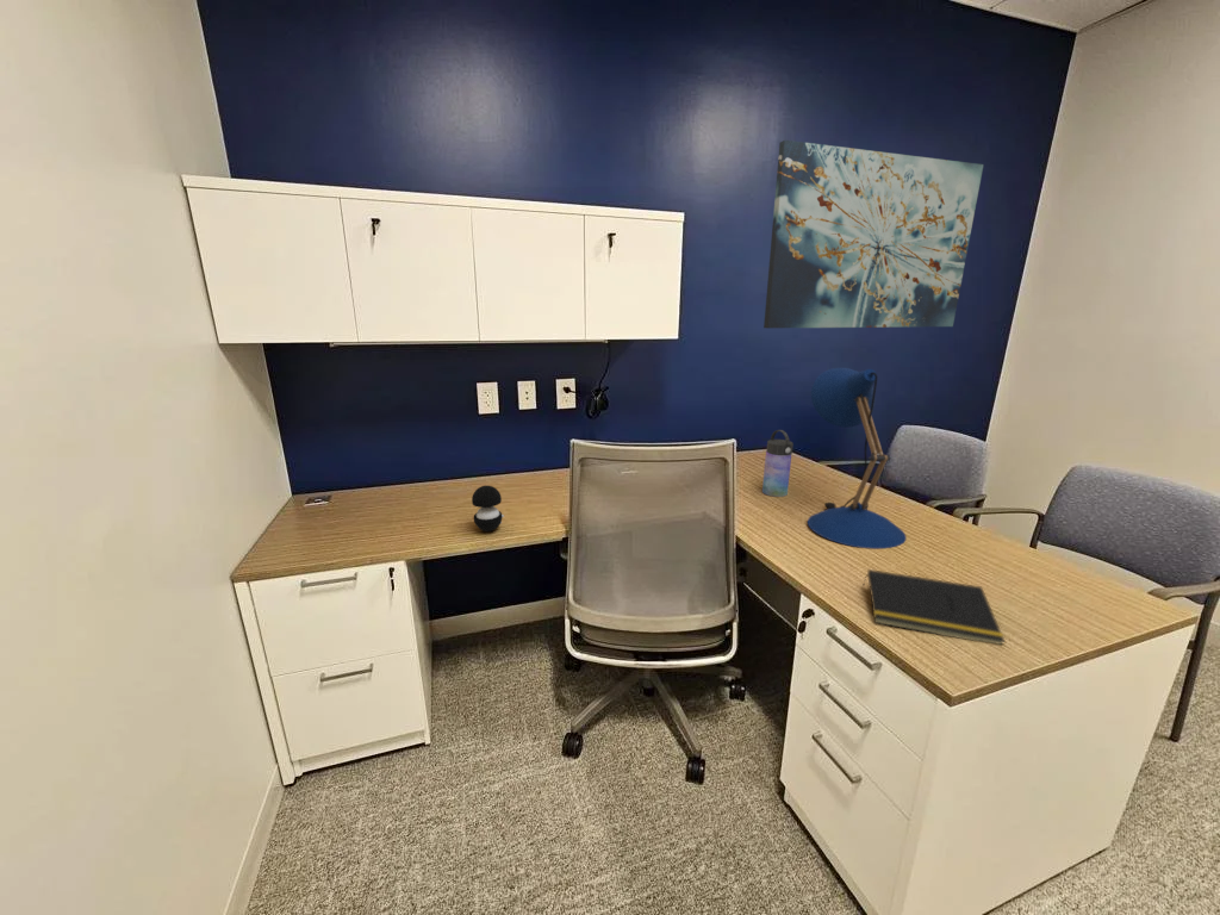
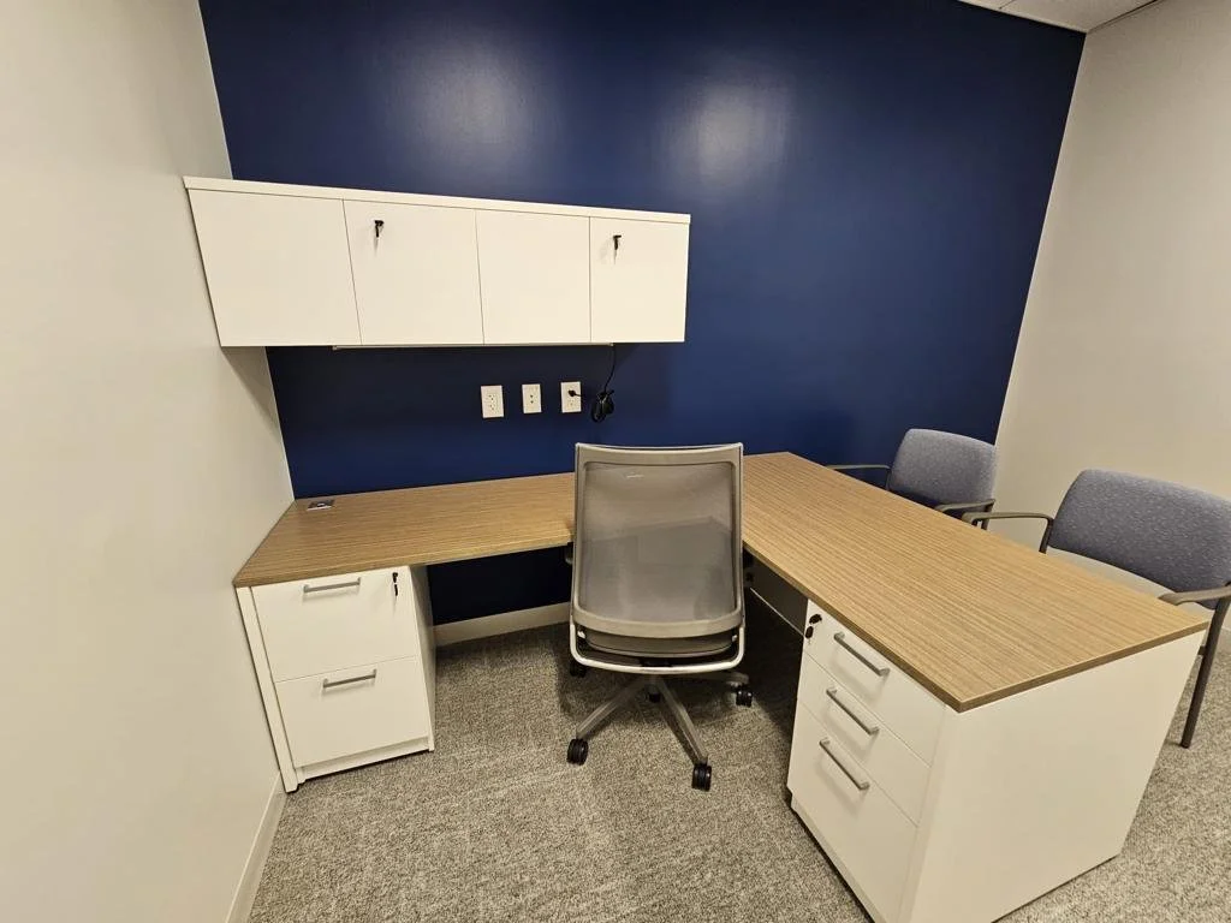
- desk lamp (865, 449)
- wall art (876, 244)
- water bottle (777, 461)
- speaker (488, 508)
- notepad (929, 604)
